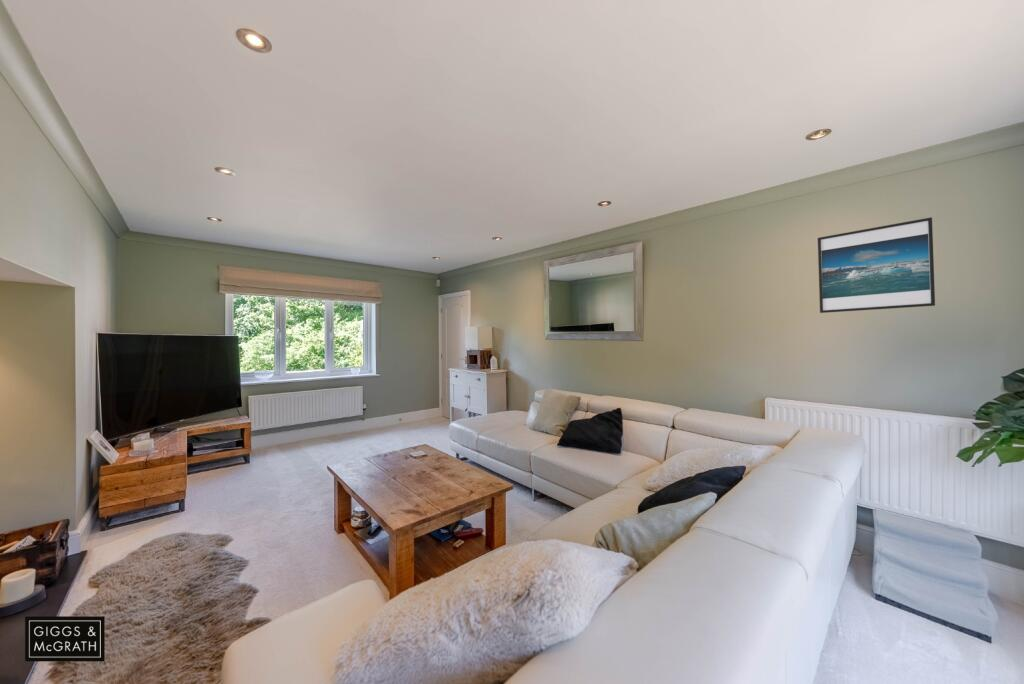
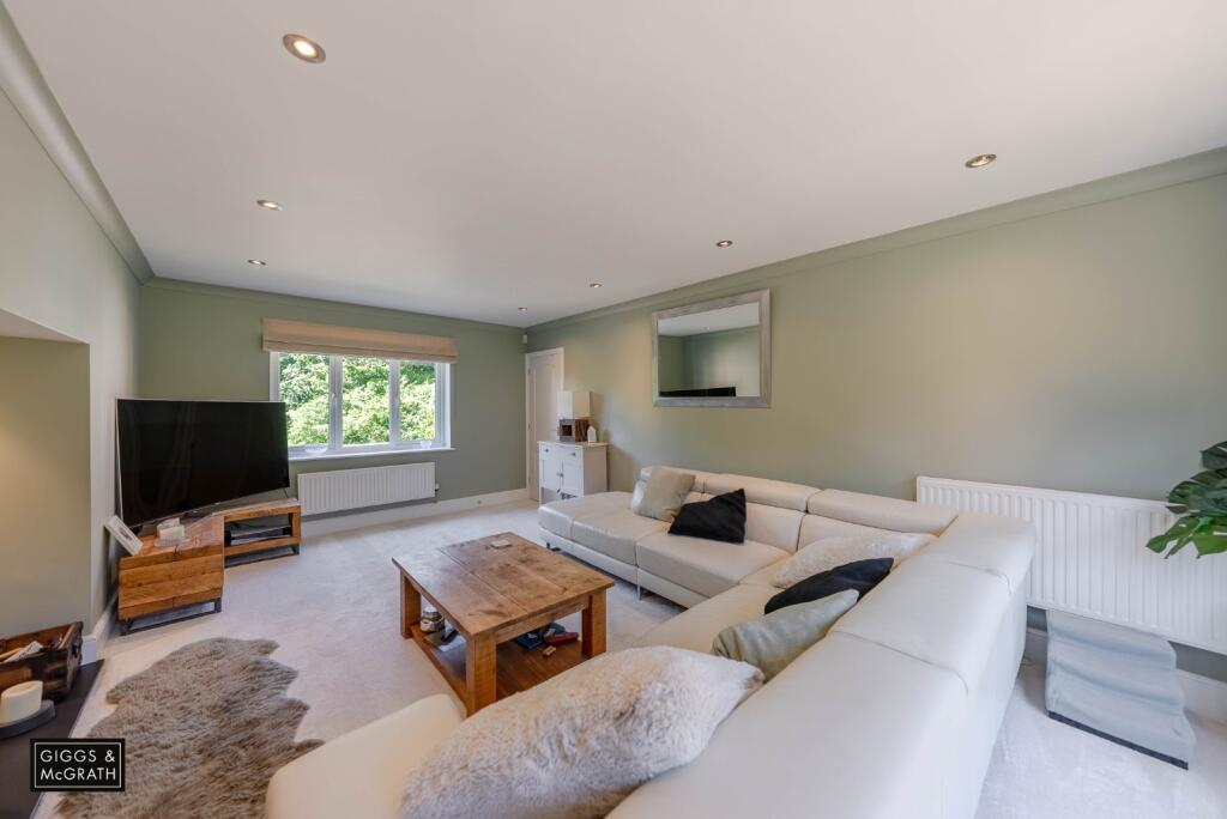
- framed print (871, 269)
